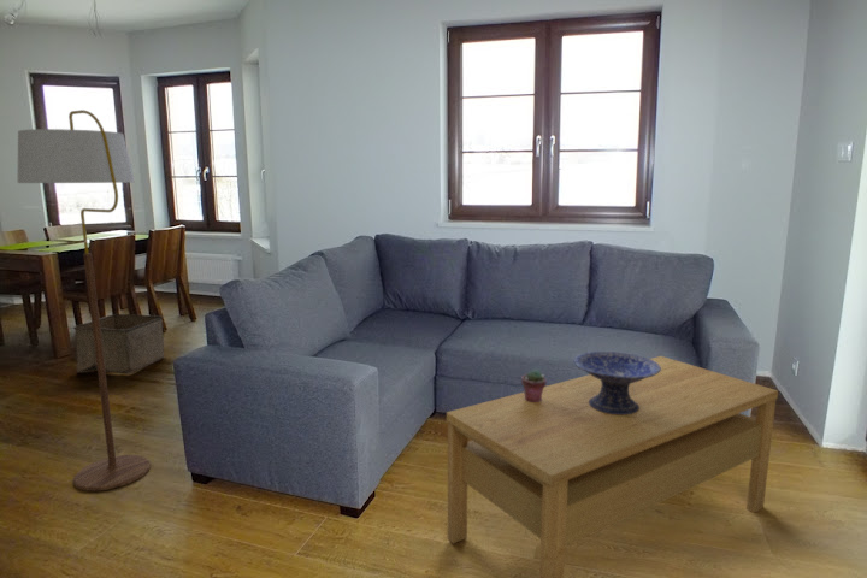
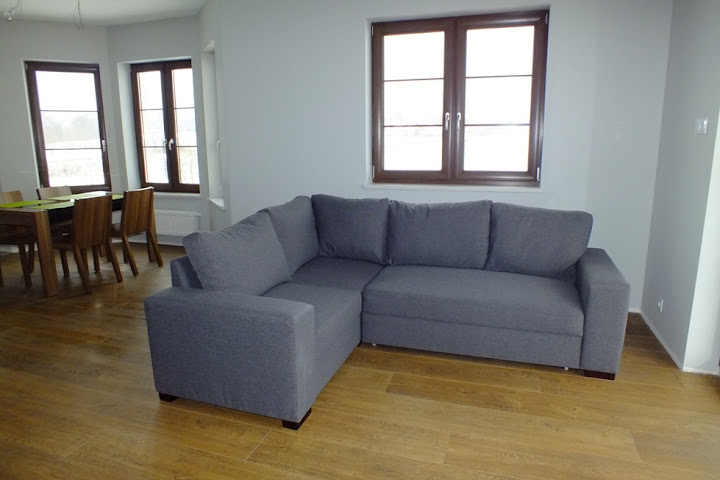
- potted succulent (533, 383)
- coffee table (615, 462)
- decorative bowl (614, 383)
- storage bin (120, 342)
- floor lamp (96, 303)
